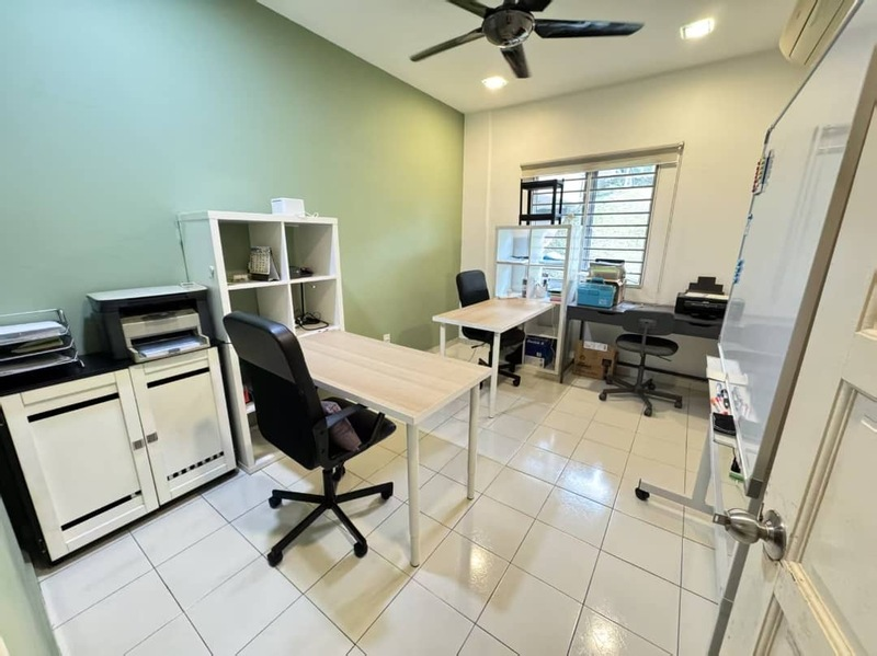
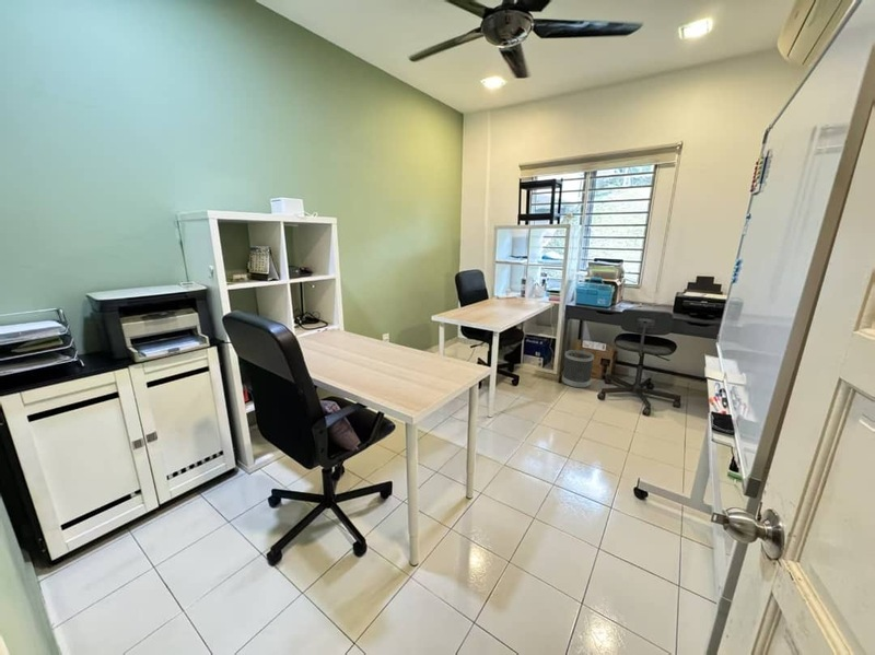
+ wastebasket (578, 369)
